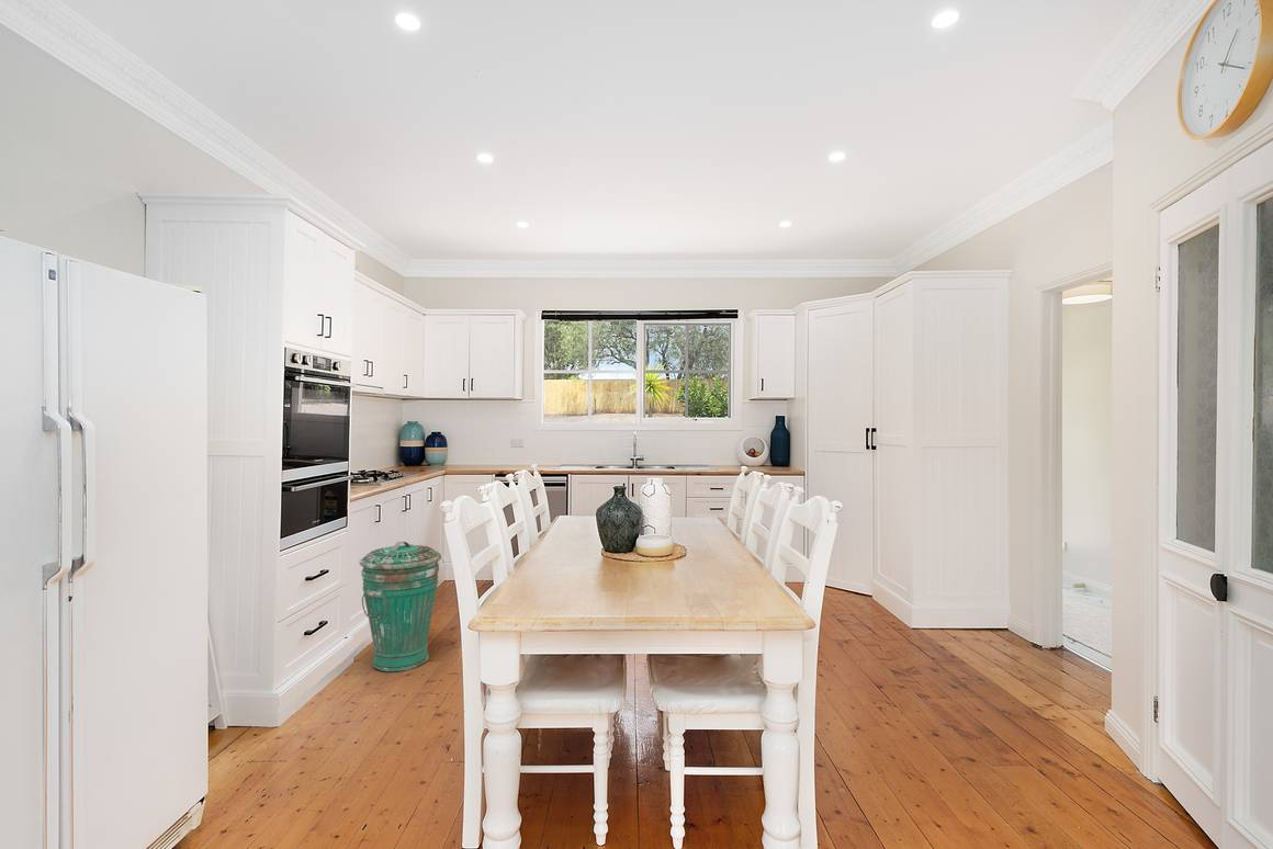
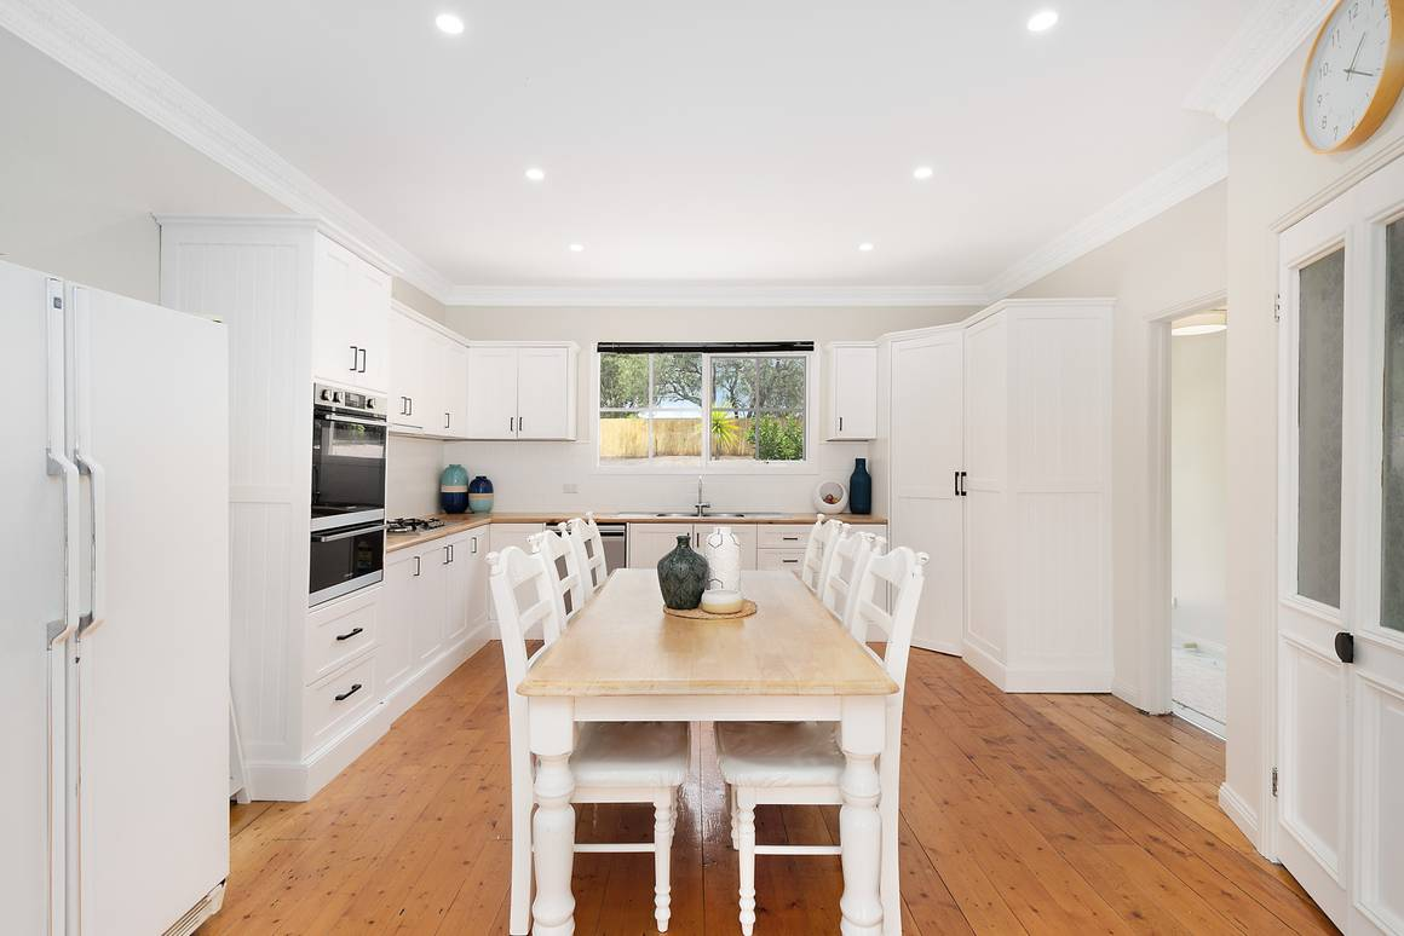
- trash can (401, 601)
